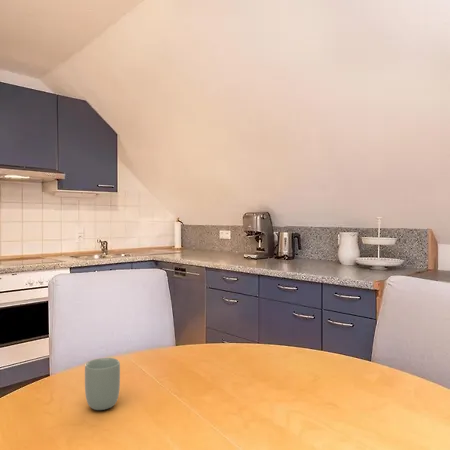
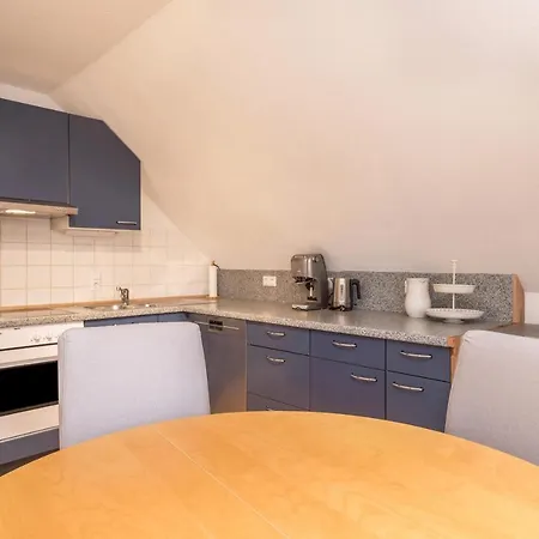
- cup (102, 384)
